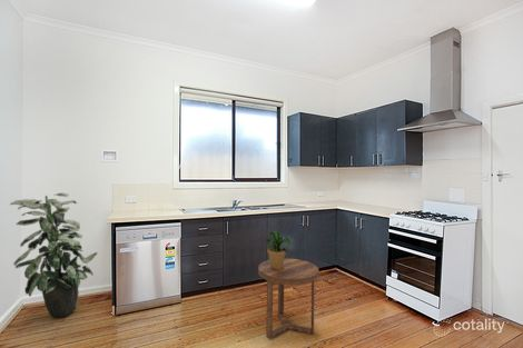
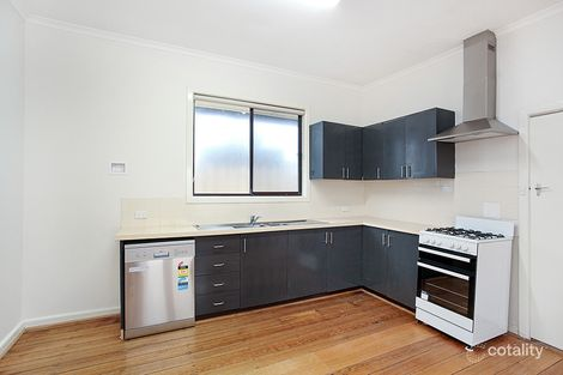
- side table (283, 297)
- potted plant (276, 250)
- indoor plant (55, 255)
